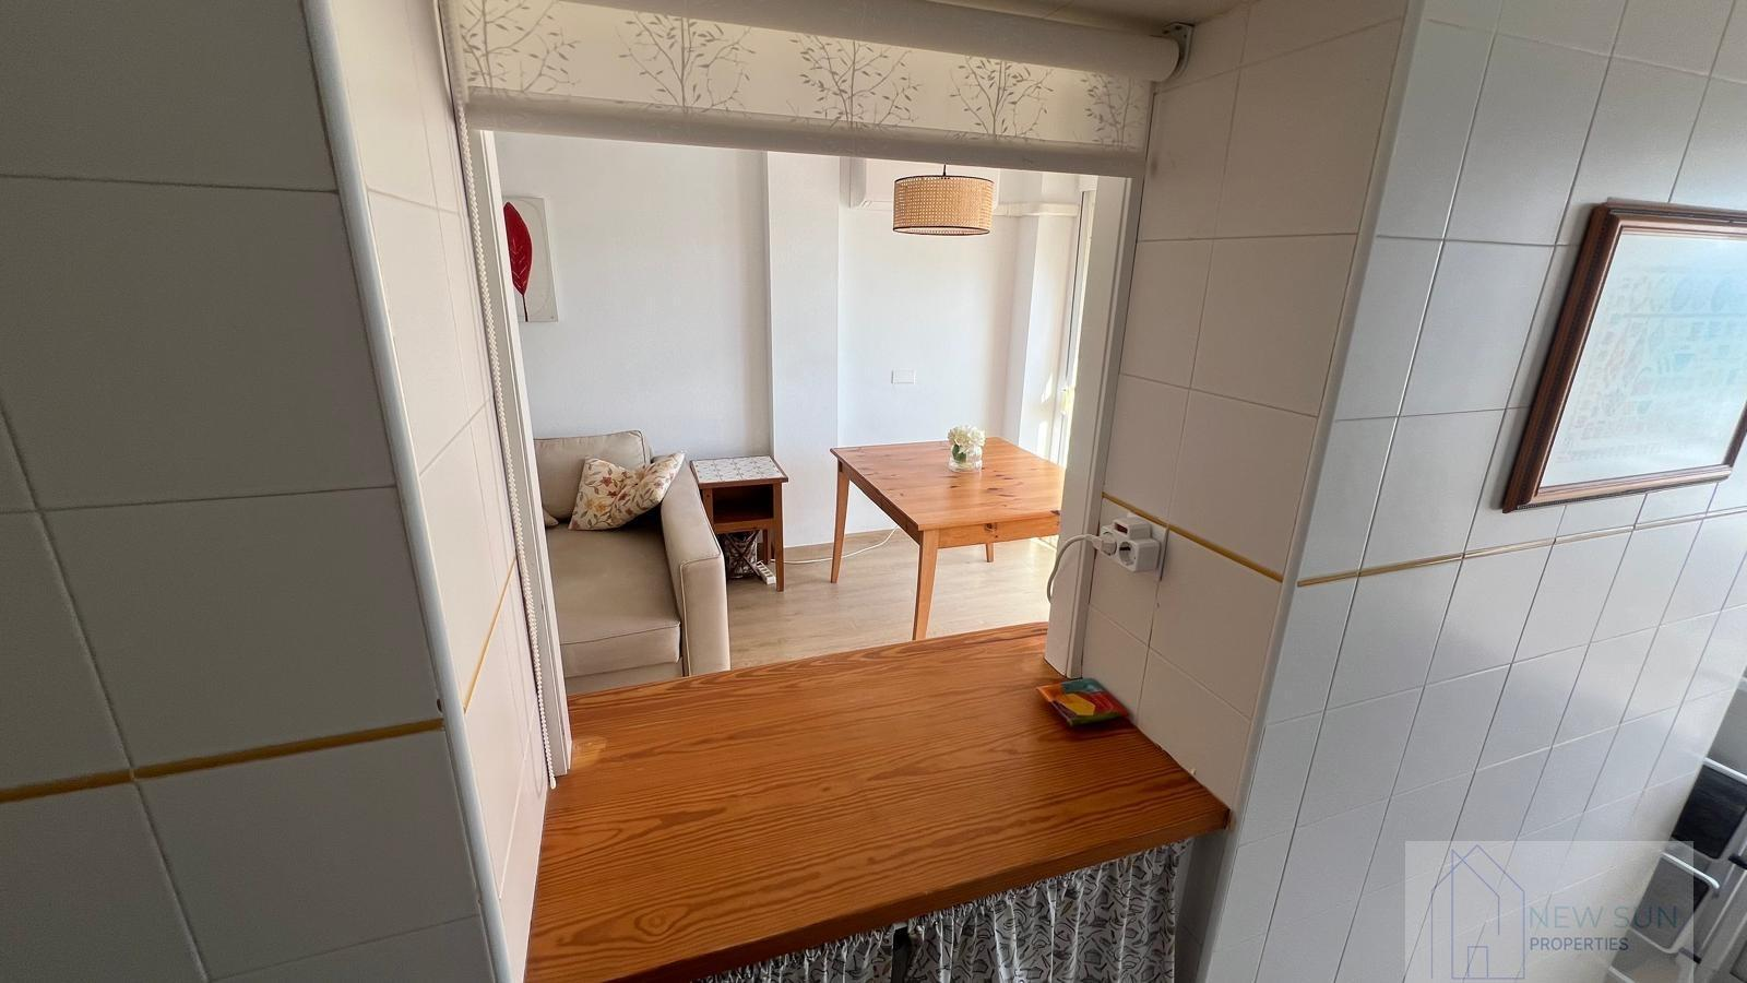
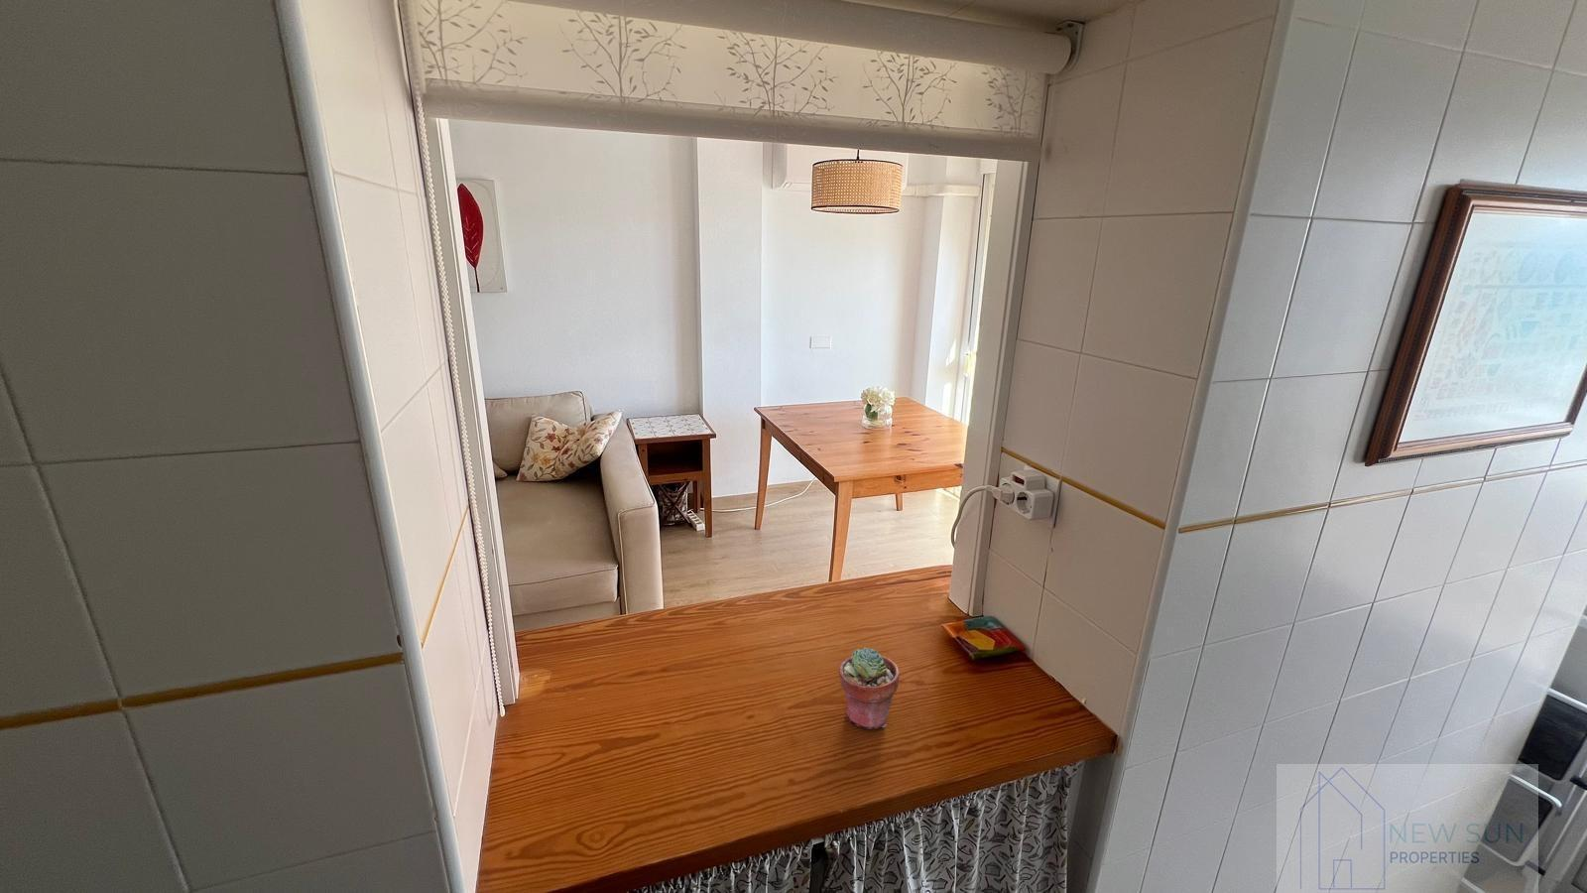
+ potted succulent (868, 683)
